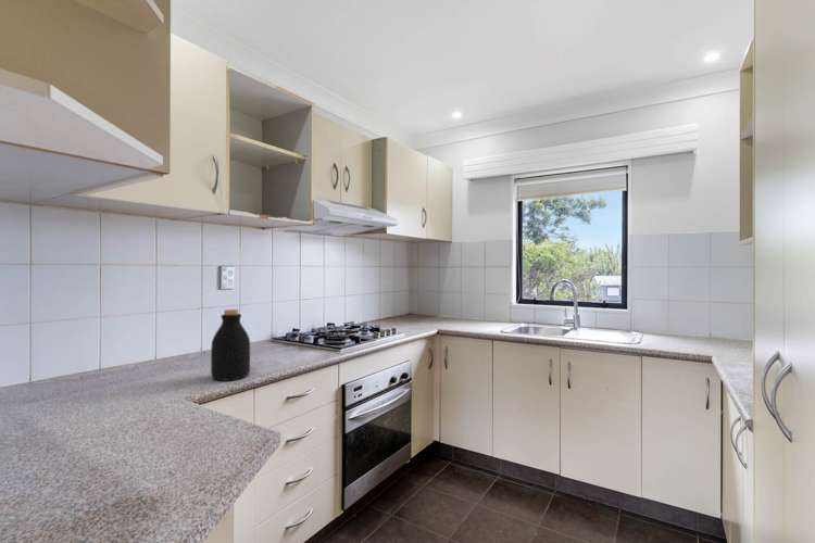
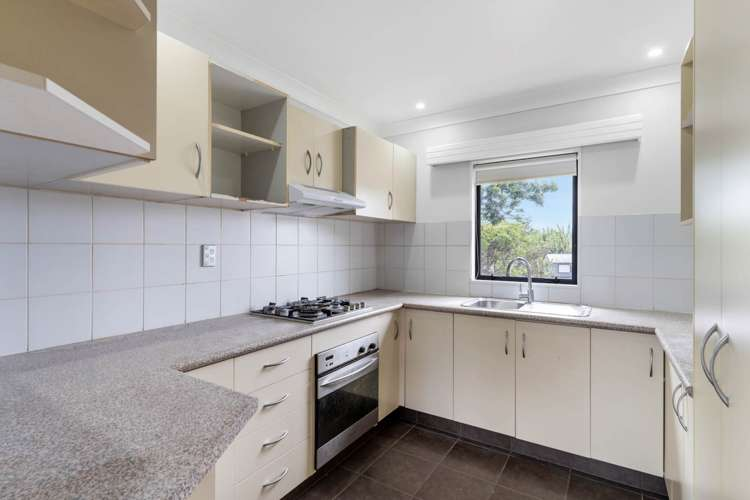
- bottle (230, 343)
